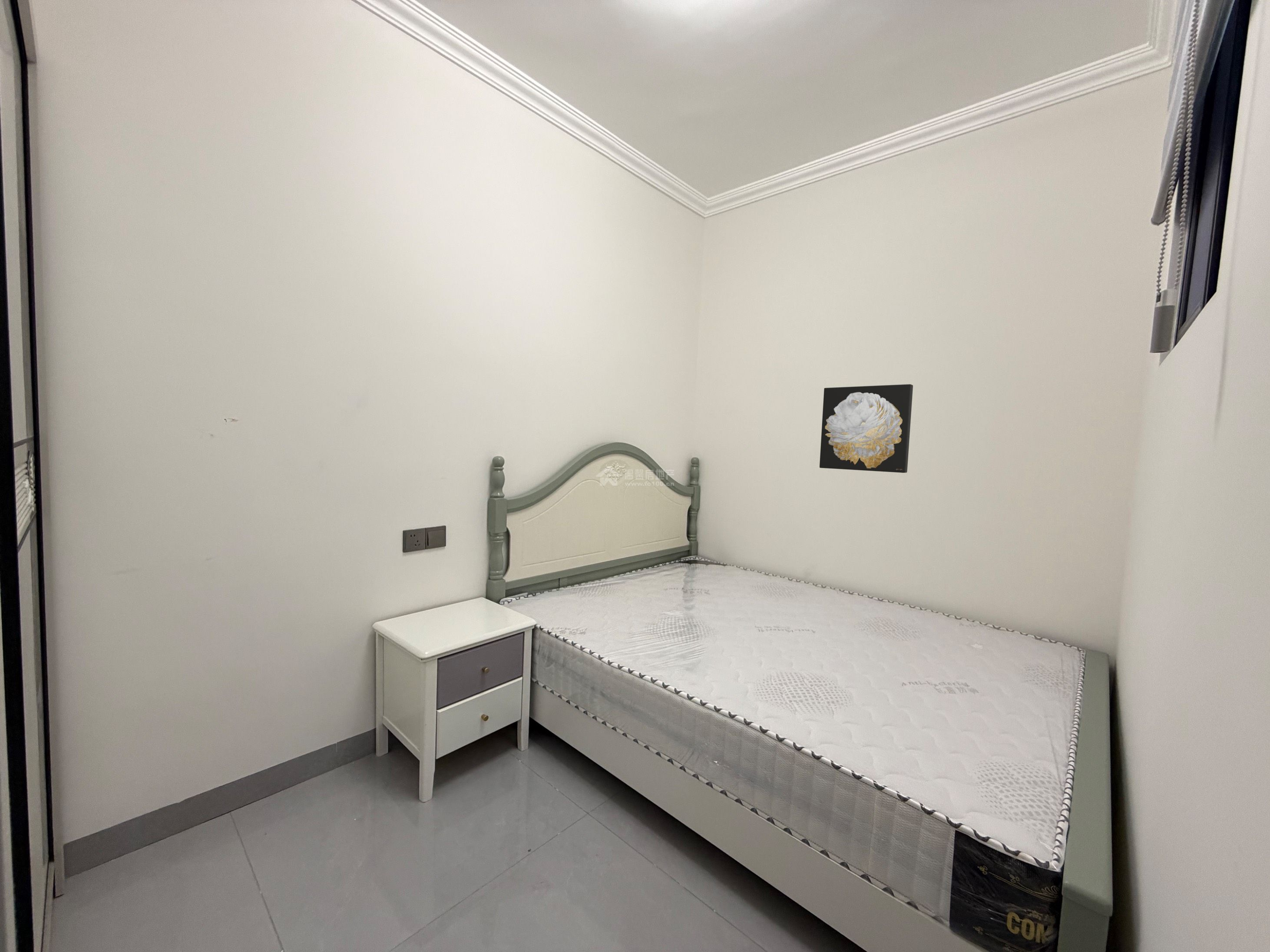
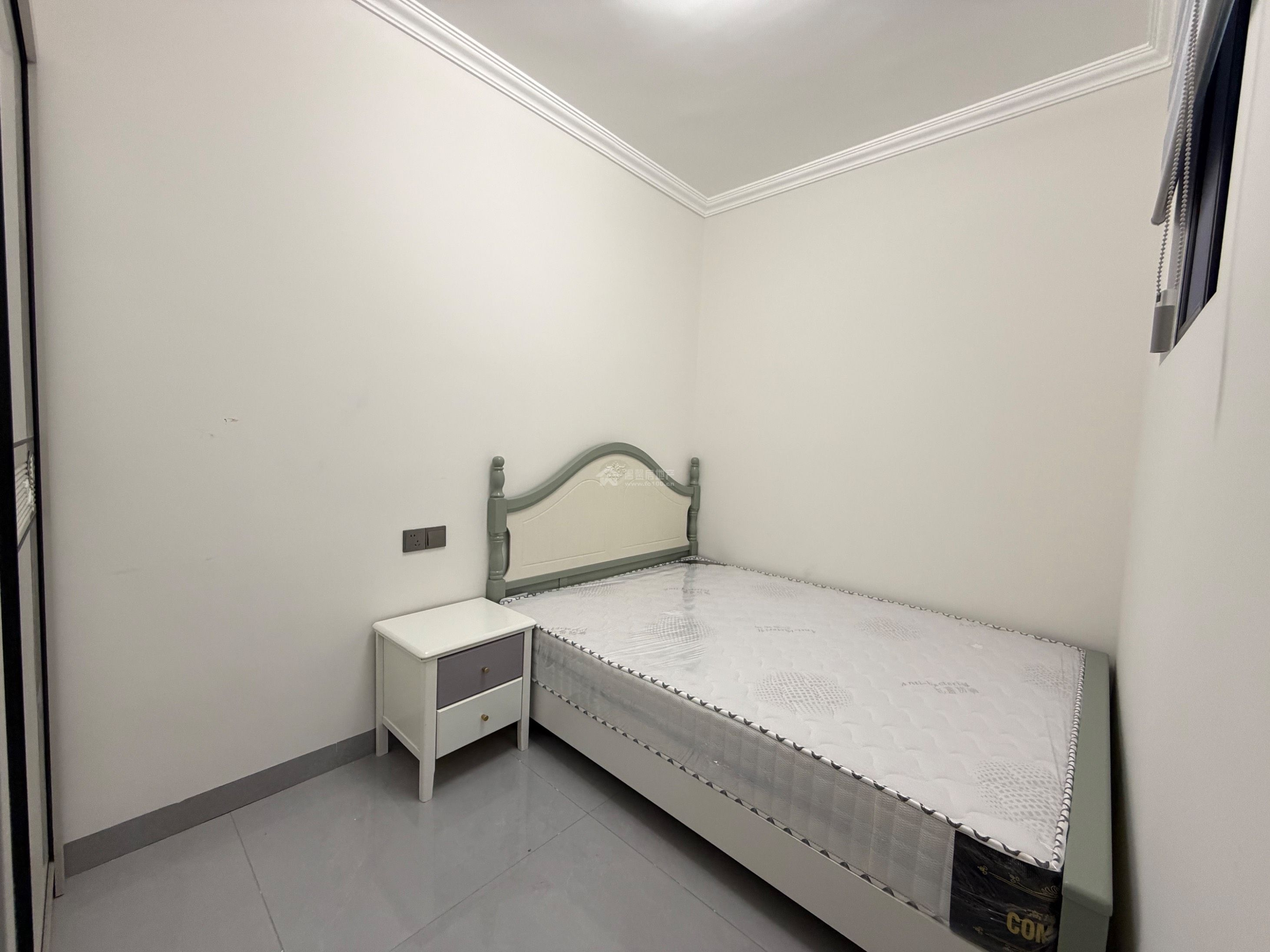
- wall art (864, 428)
